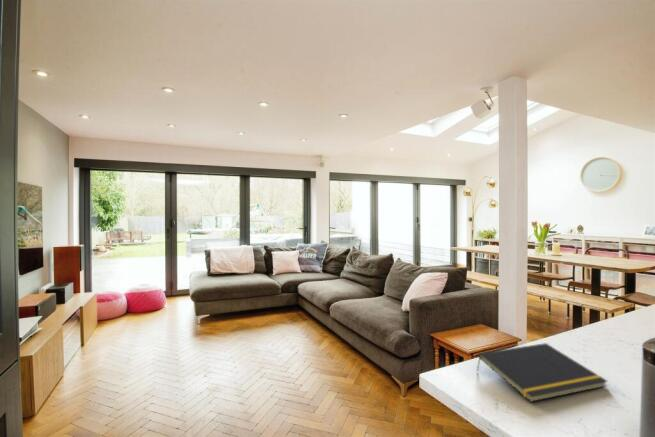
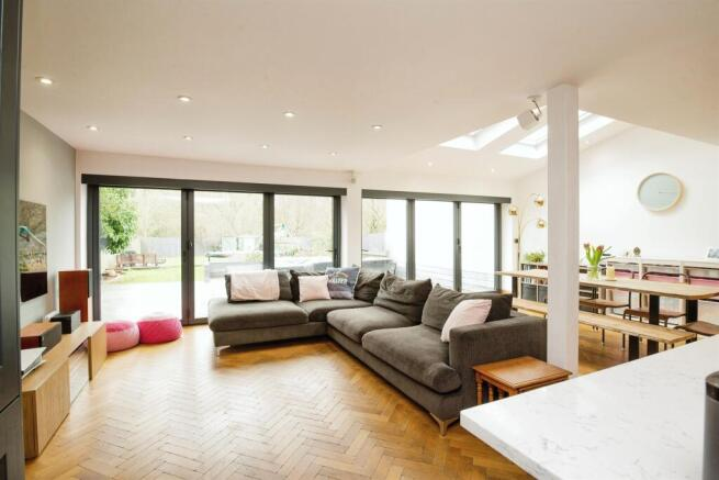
- notepad (539, 368)
